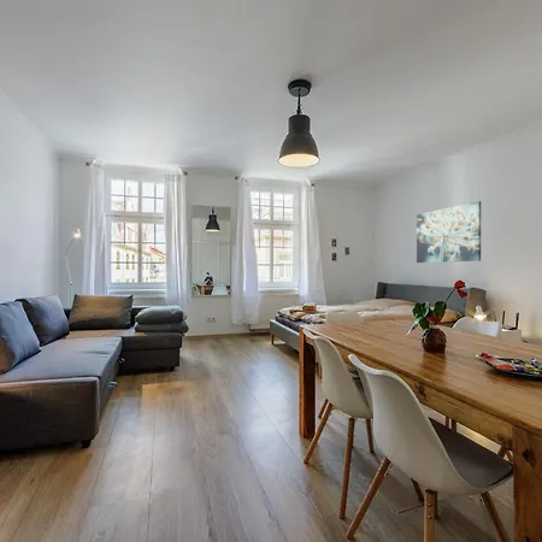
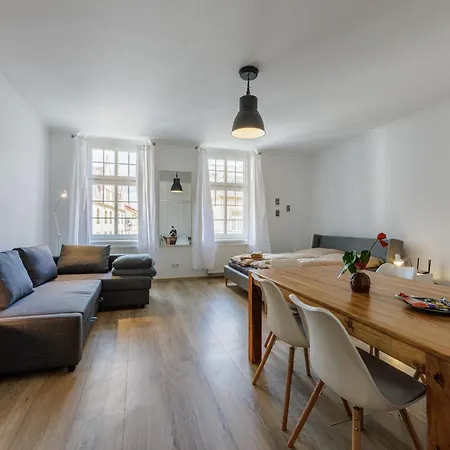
- wall art (444, 235)
